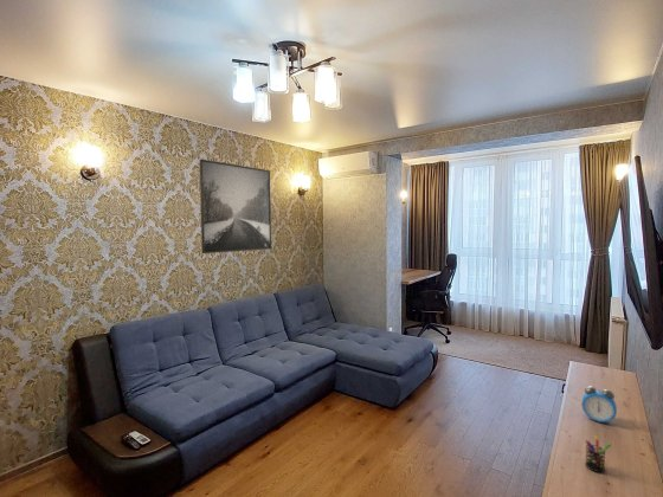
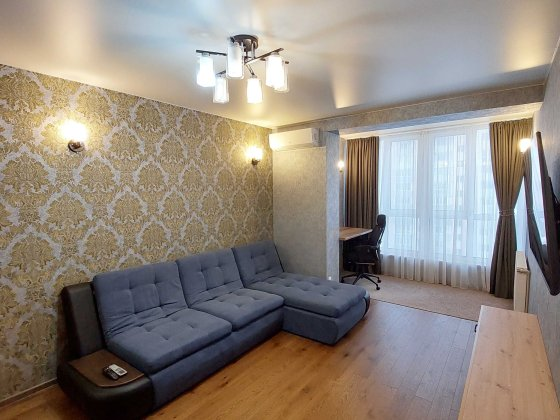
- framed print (238, 208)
- alarm clock (598, 404)
- pen holder (597, 452)
